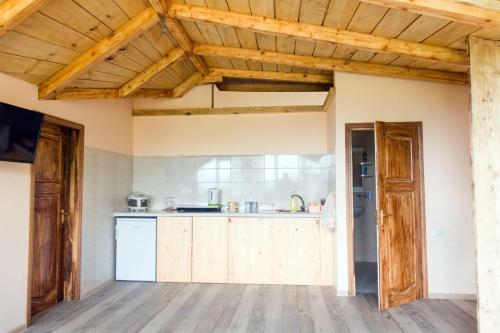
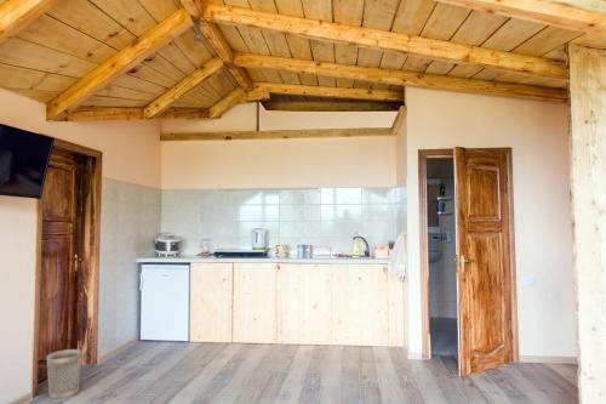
+ wastebasket (63, 372)
